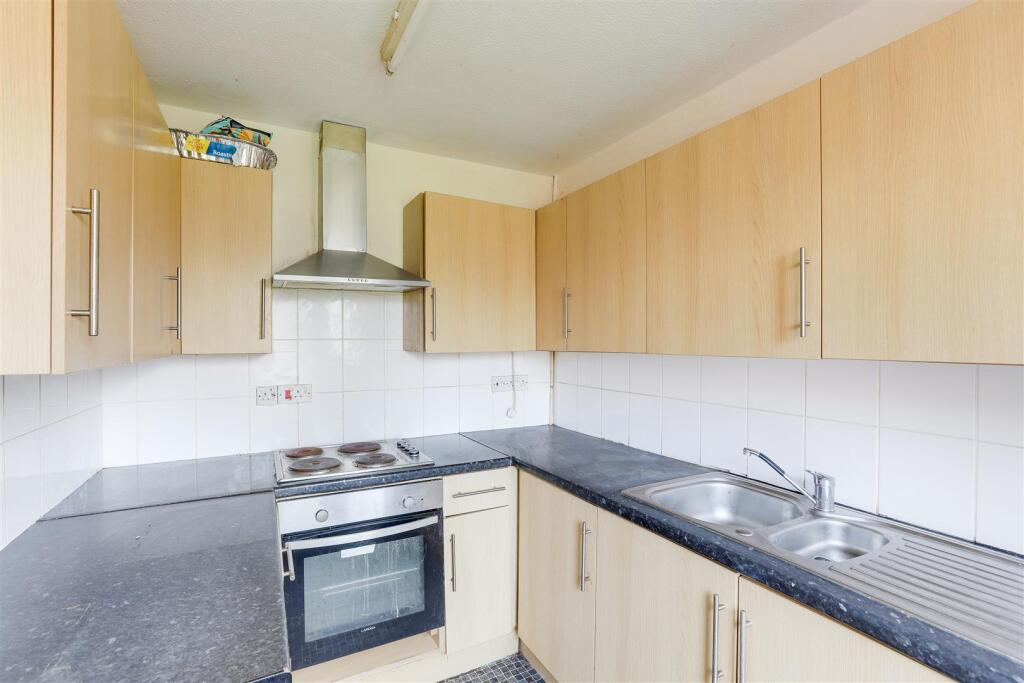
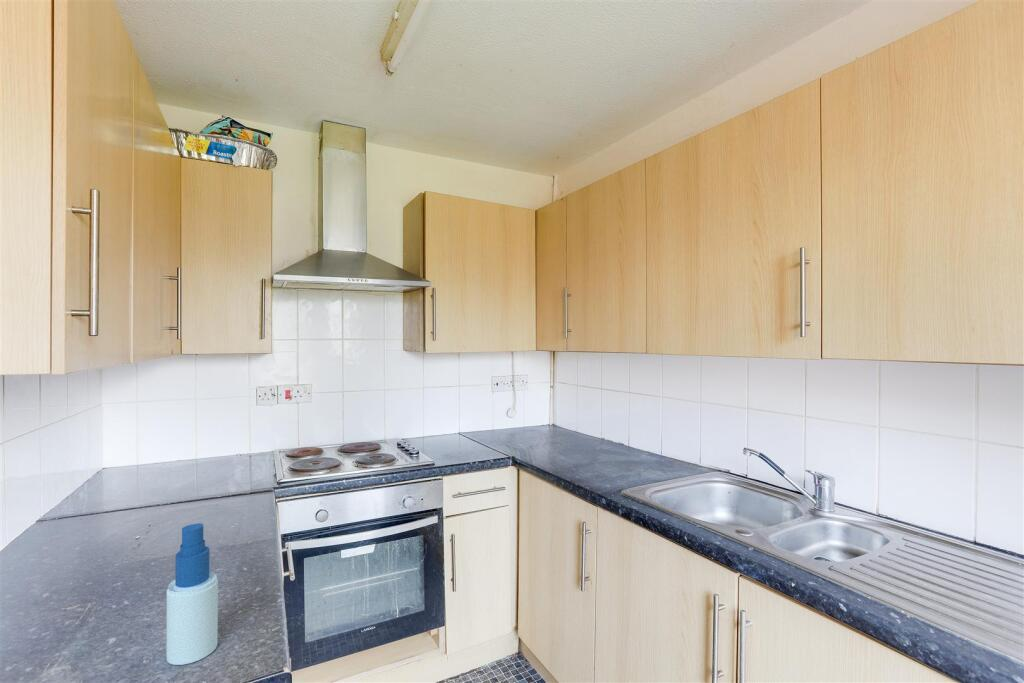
+ spray bottle (192, 588)
